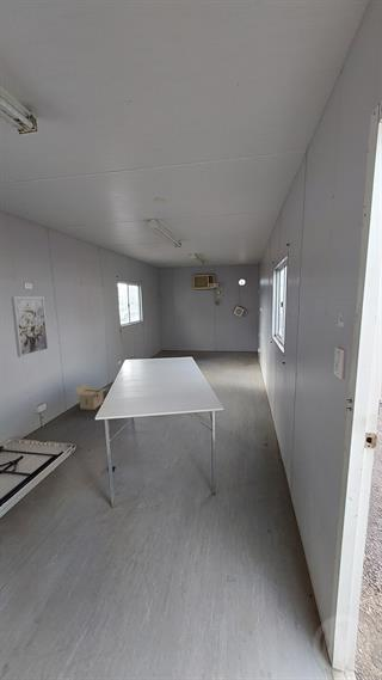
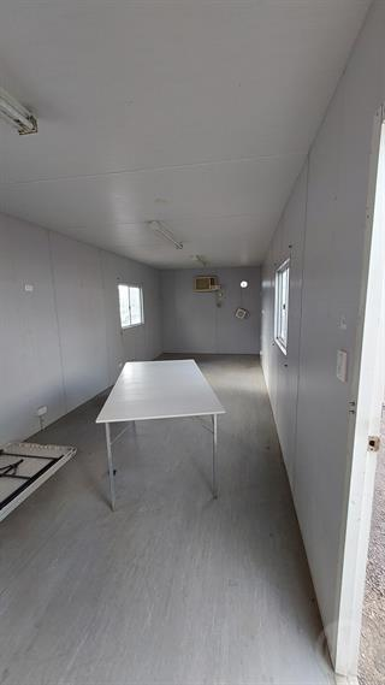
- wall art (31, 325)
- cardboard box (92, 396)
